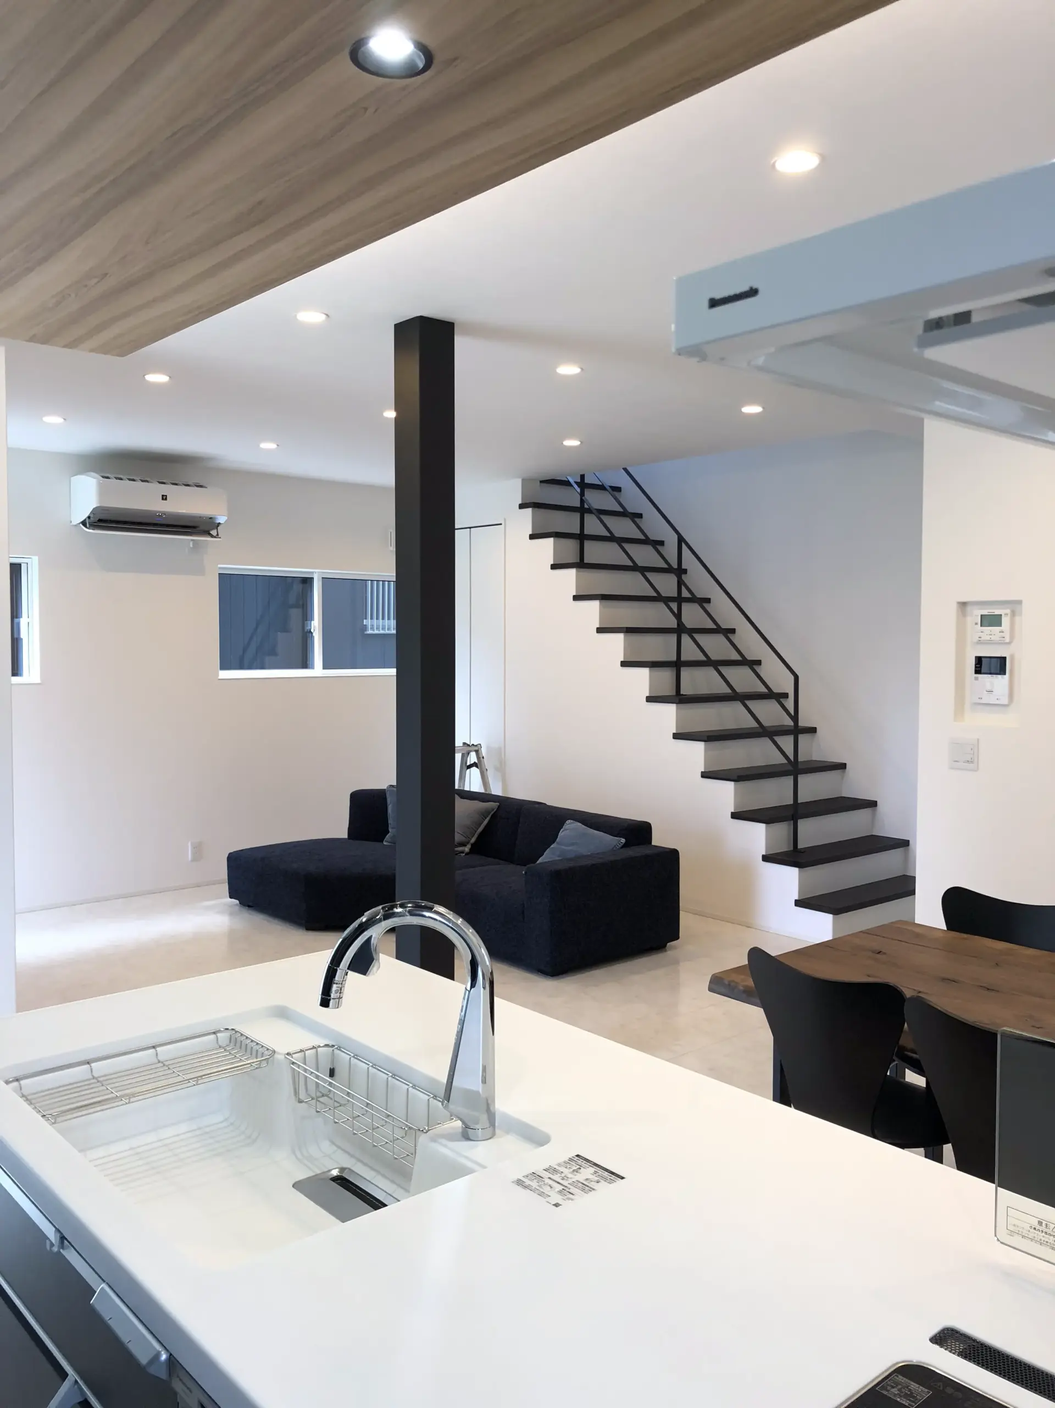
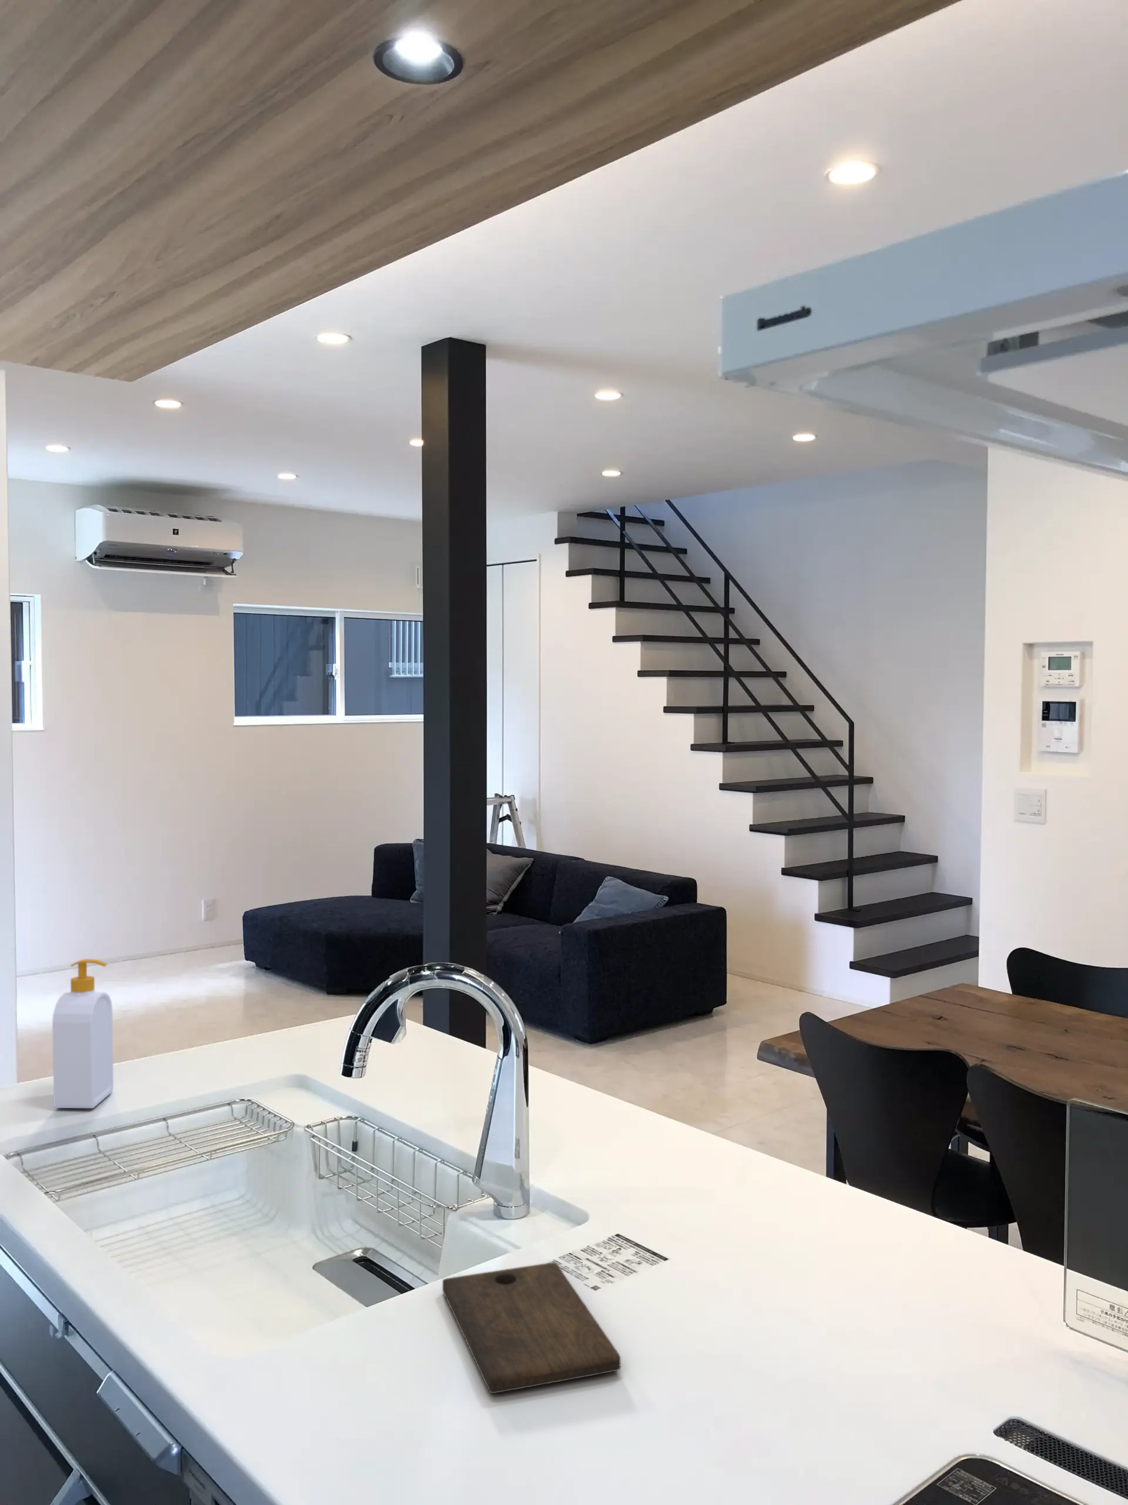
+ cutting board (526, 1321)
+ soap bottle (85, 1030)
